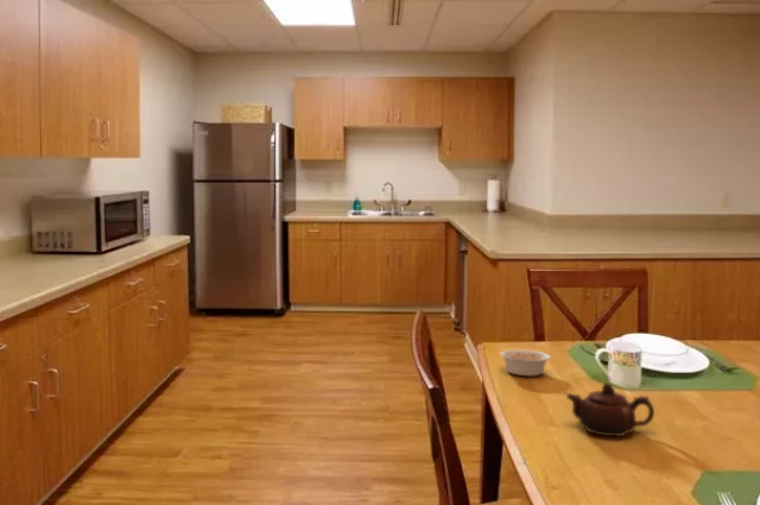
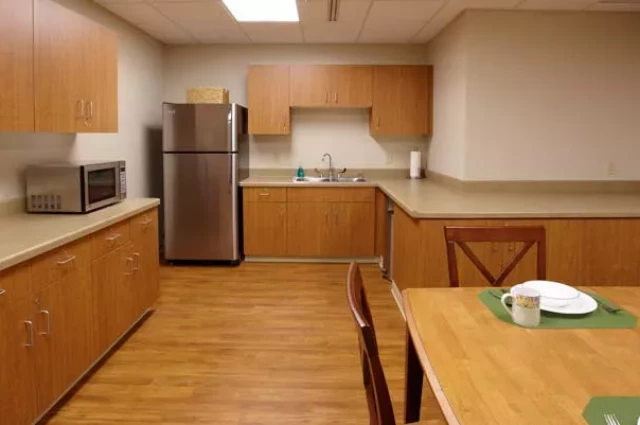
- teapot (609, 406)
- legume (526, 361)
